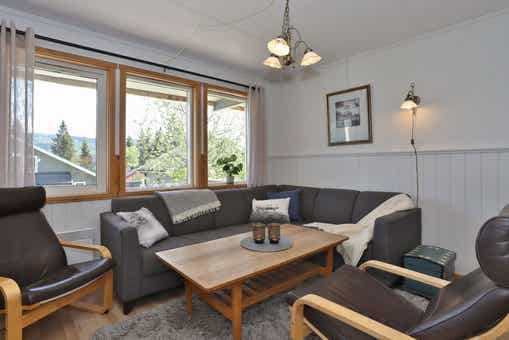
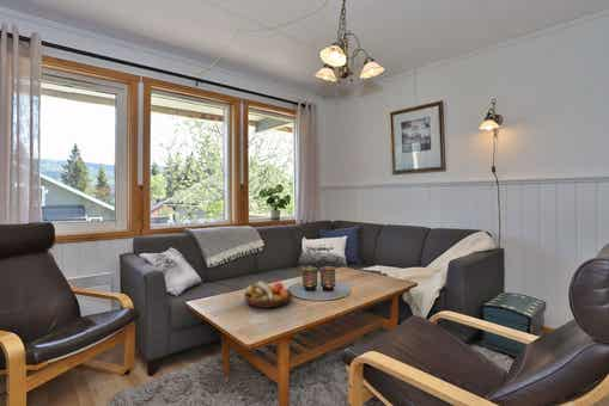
+ fruit bowl (268, 291)
